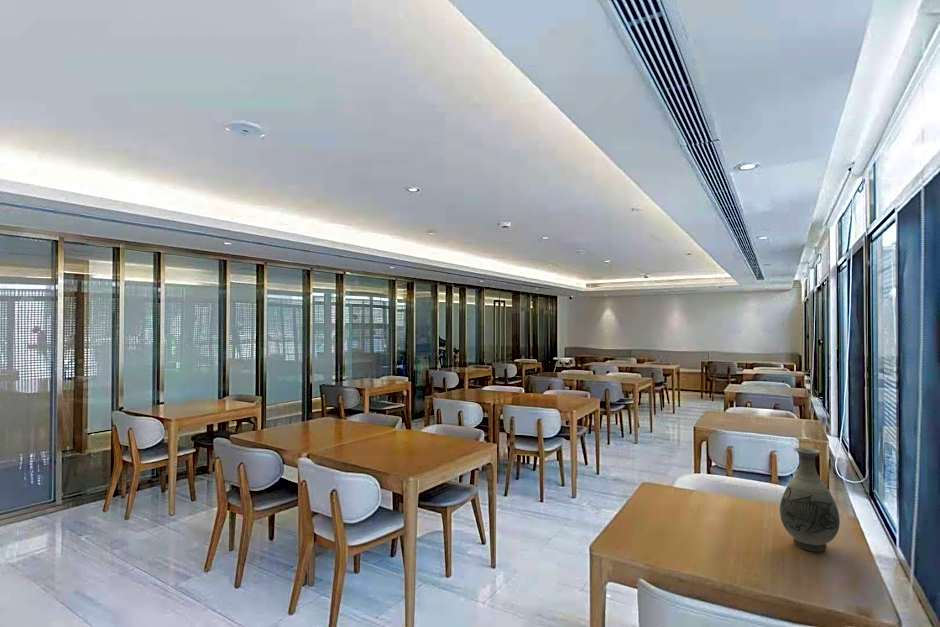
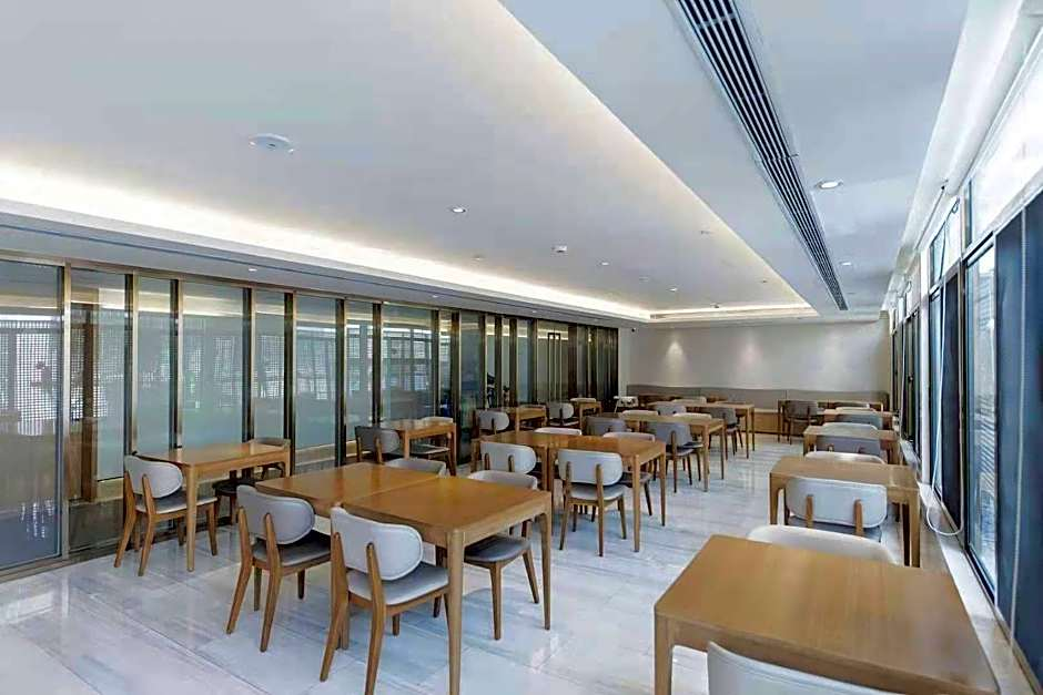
- vase (808, 497)
